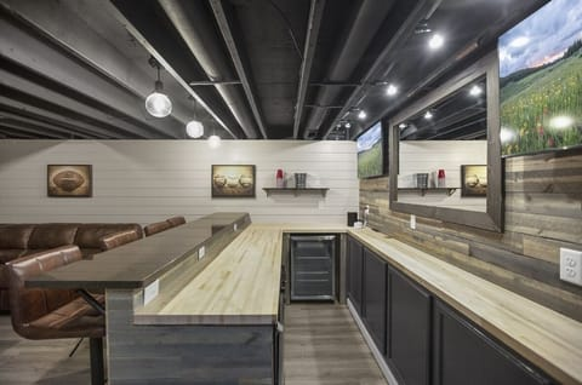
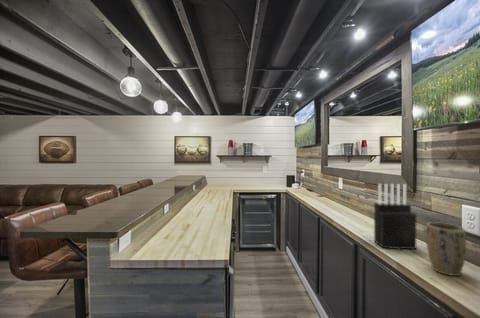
+ knife block (395, 215)
+ plant pot (445, 248)
